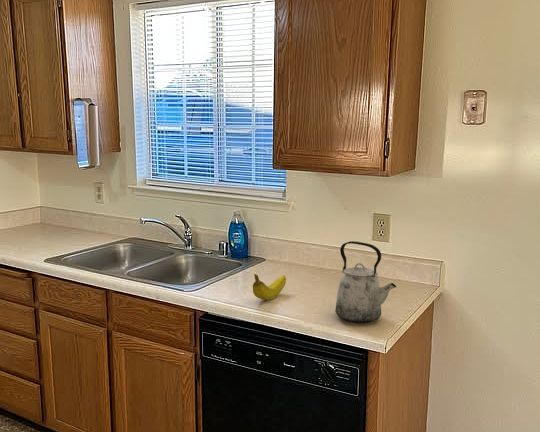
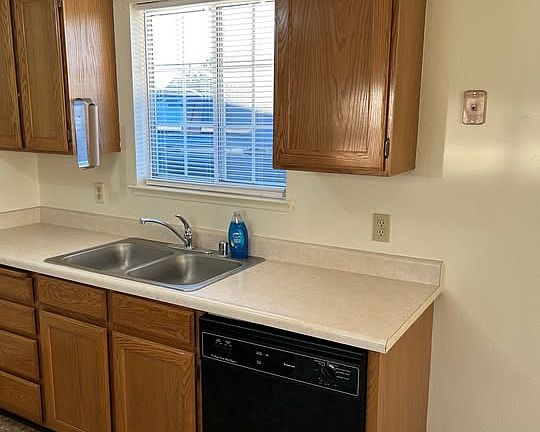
- kettle (367, 282)
- fruit (271, 284)
